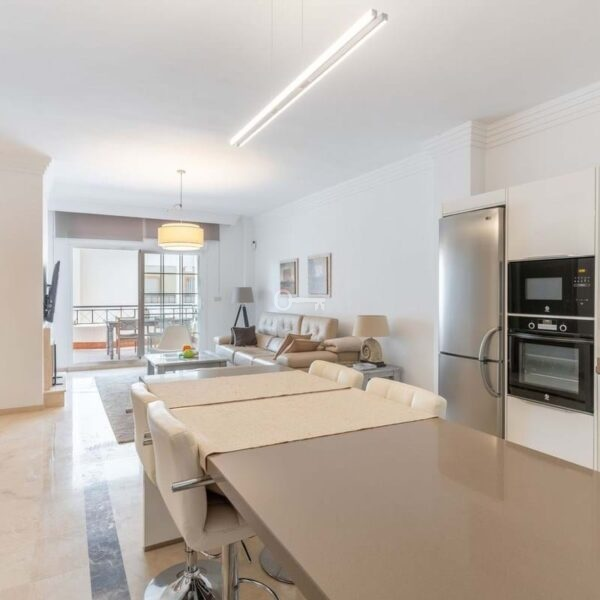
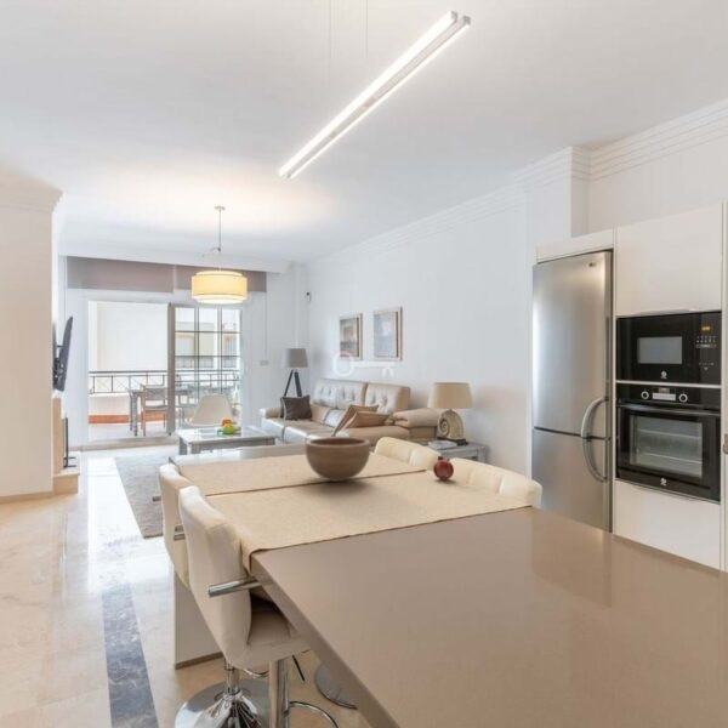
+ bowl (337, 461)
+ fruit (443, 467)
